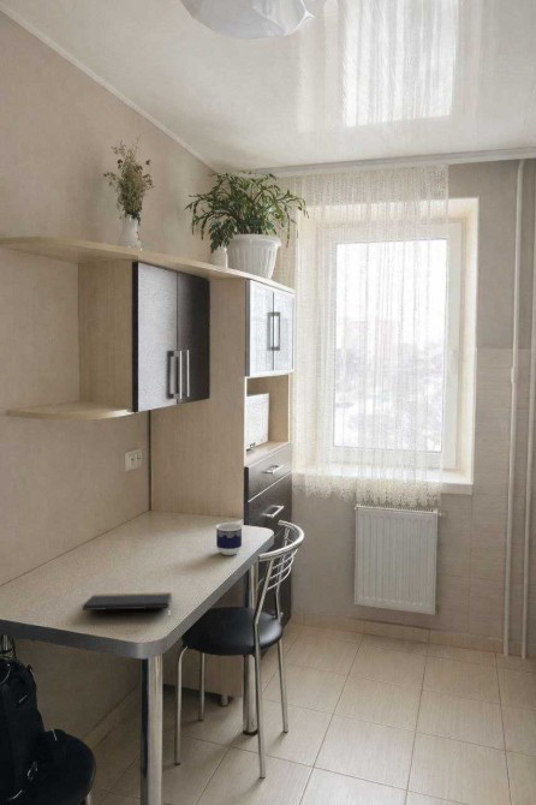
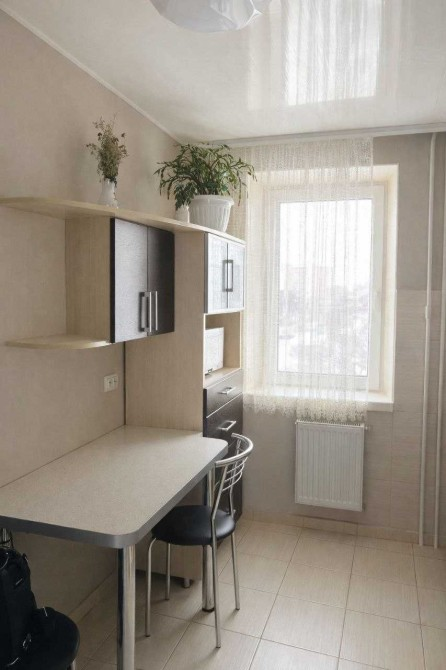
- cup (230, 538)
- notepad (129, 601)
